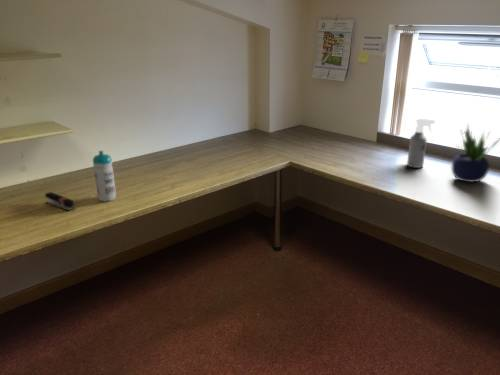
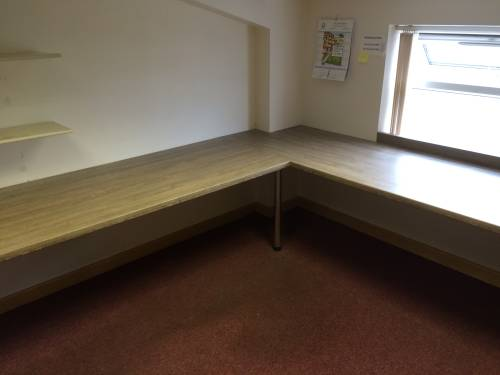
- water bottle (104, 175)
- stapler (59, 200)
- spray bottle (420, 143)
- potted plant (475, 154)
